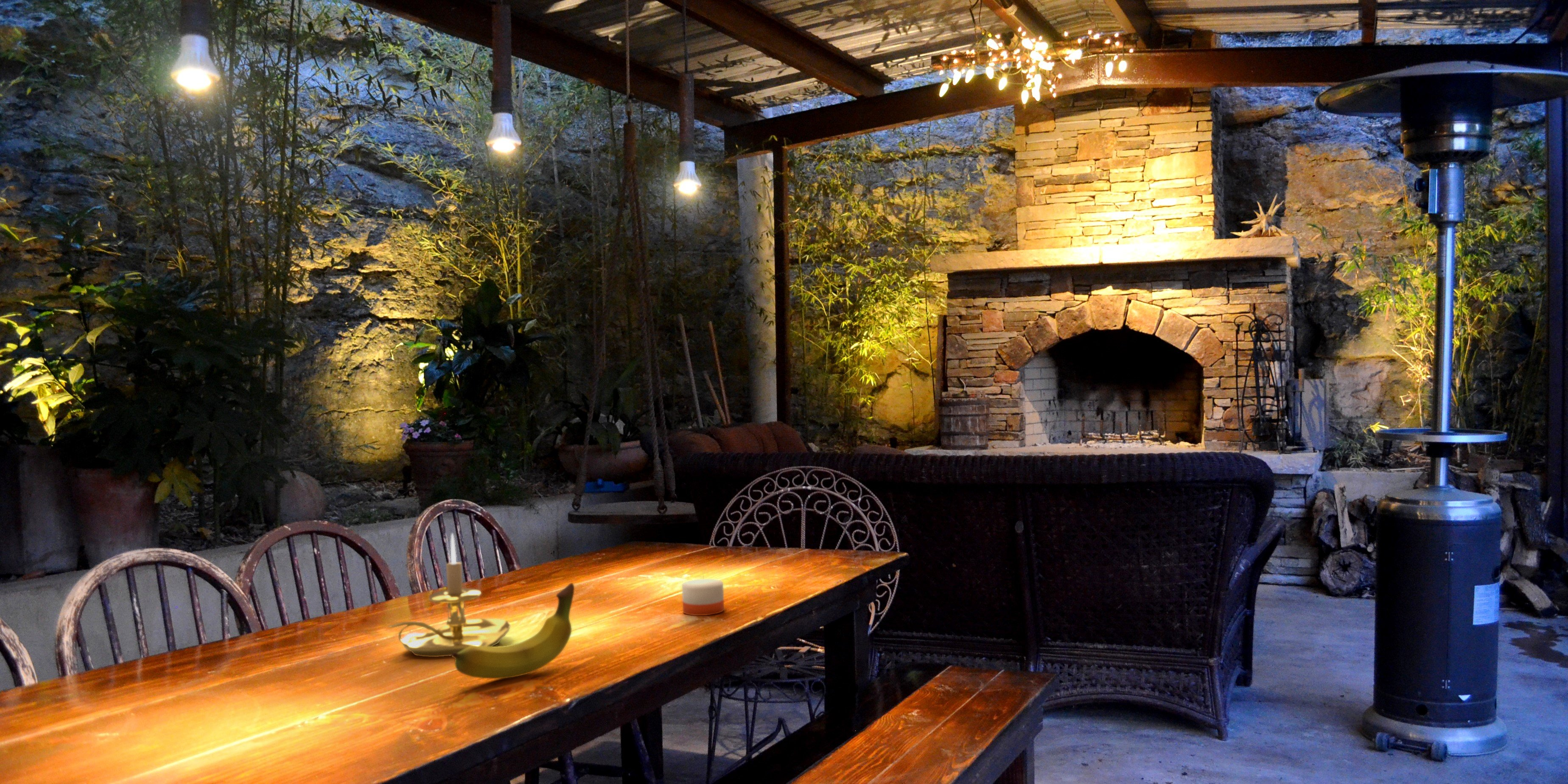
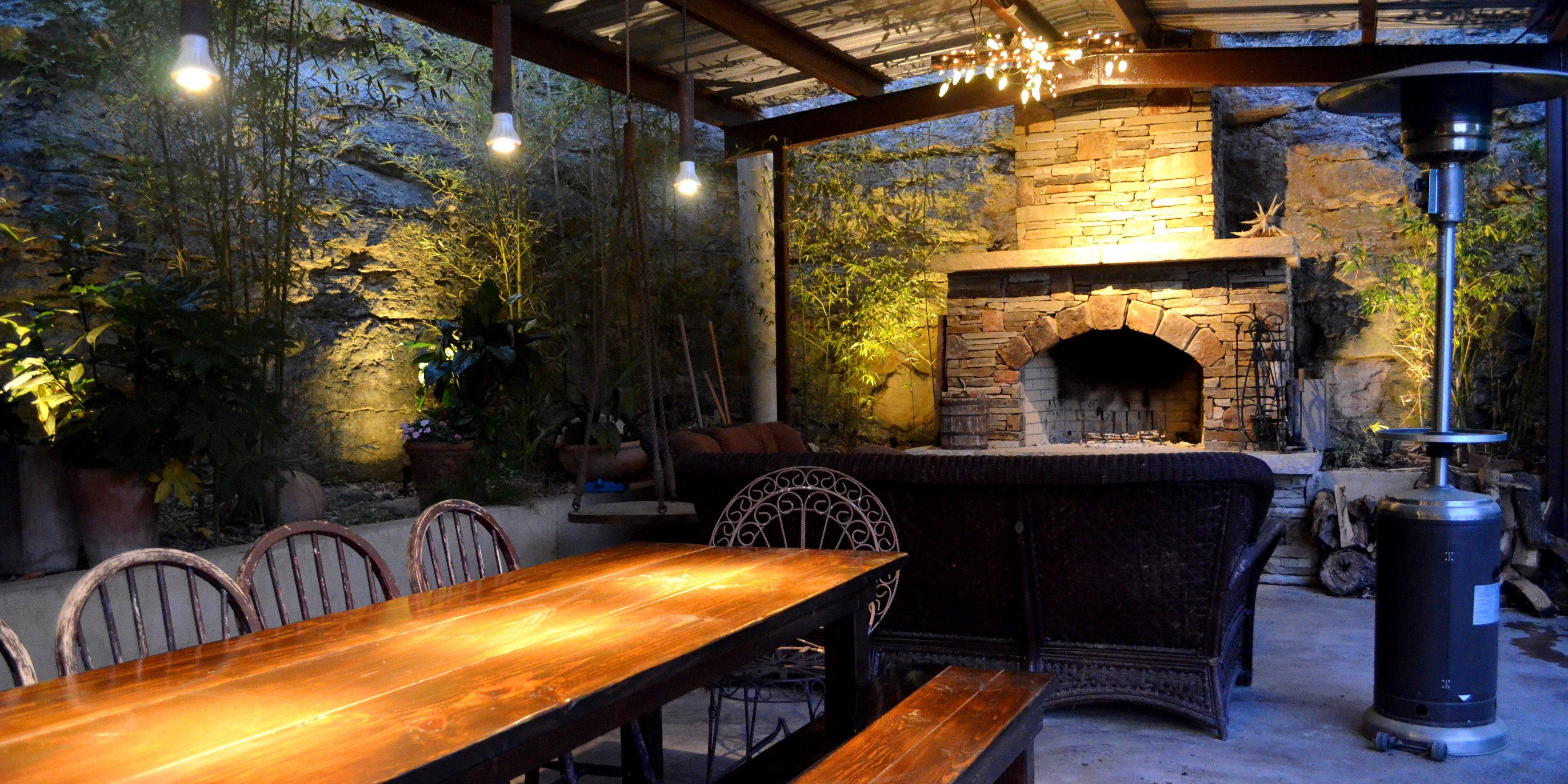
- candle holder (447, 591)
- candle (702, 582)
- fruit (521, 642)
